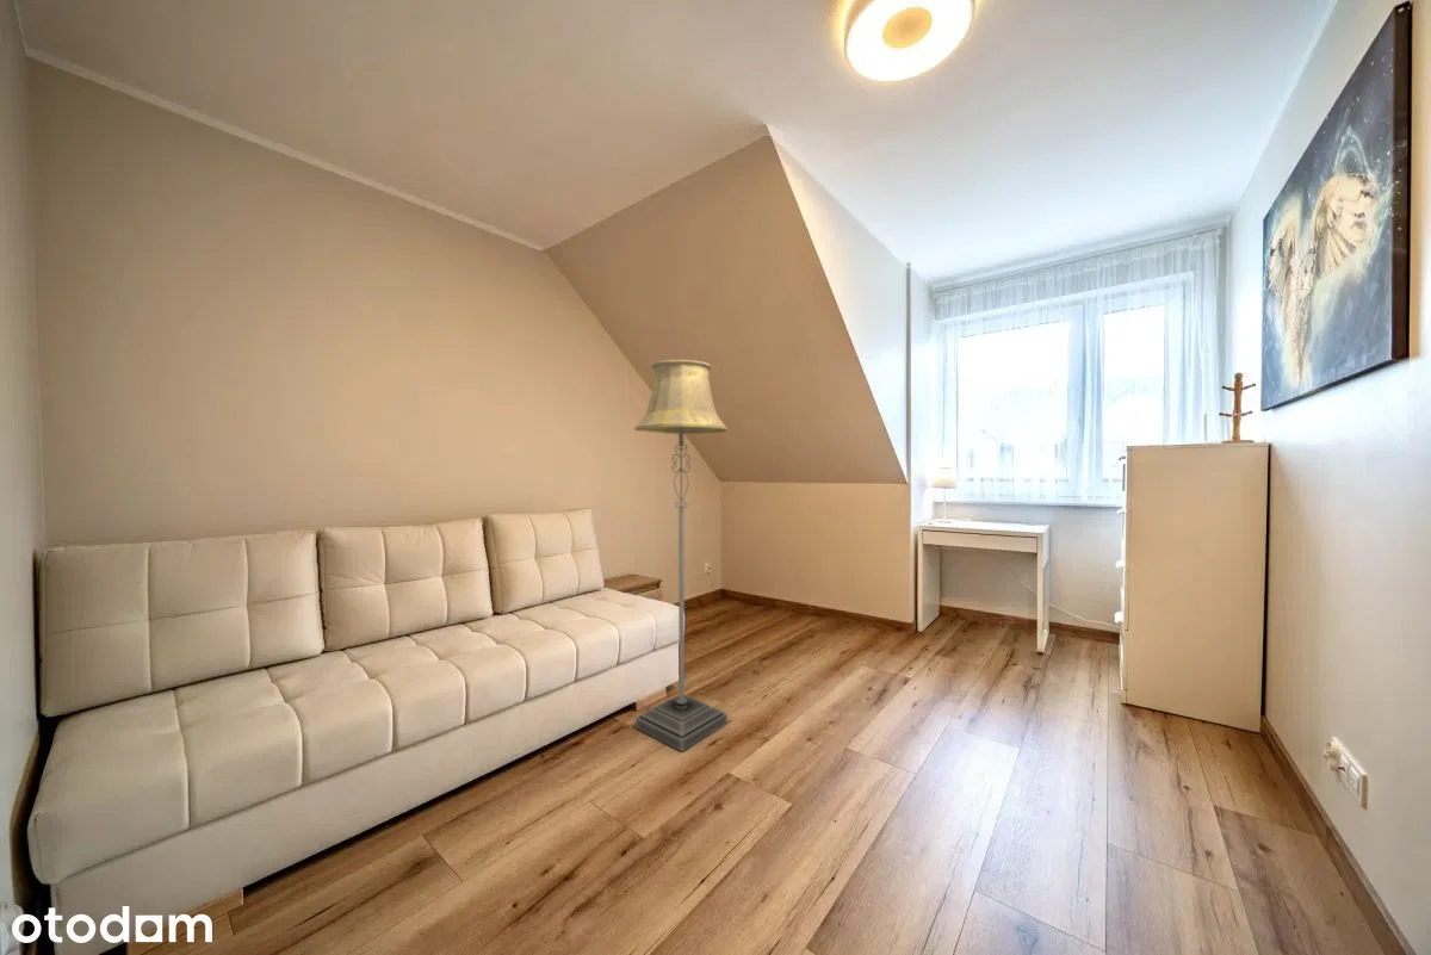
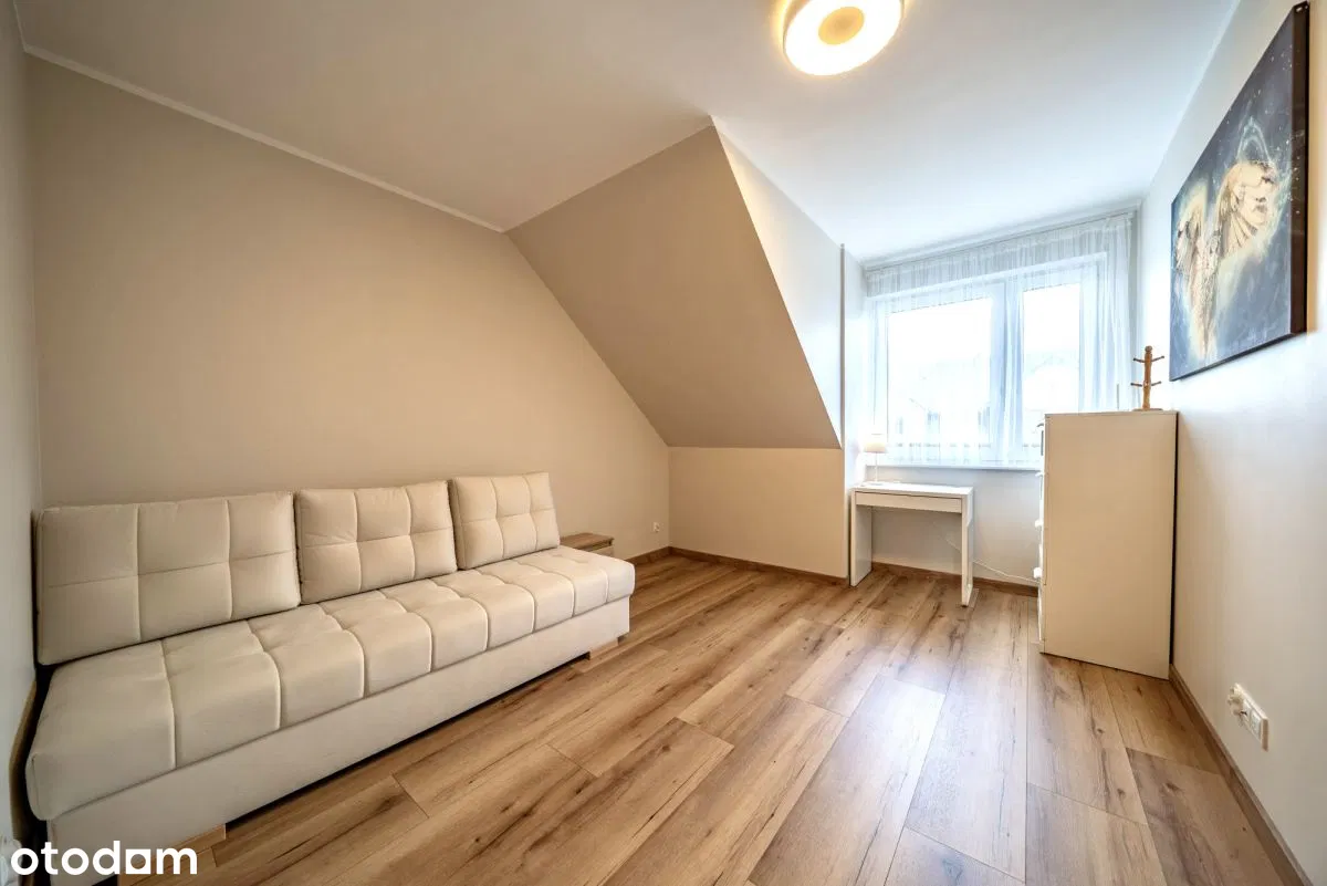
- floor lamp (681, 546)
